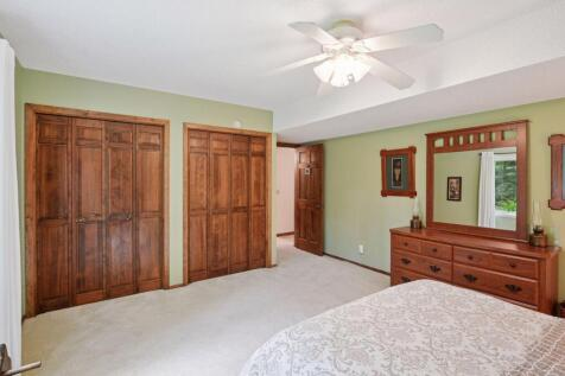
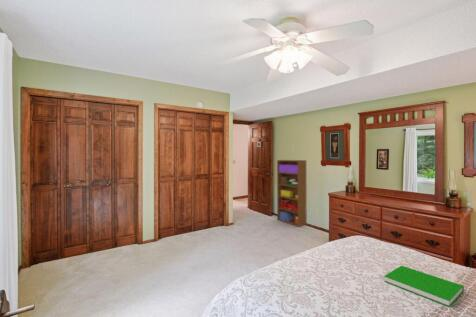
+ bookshelf (290, 191)
+ book (422, 283)
